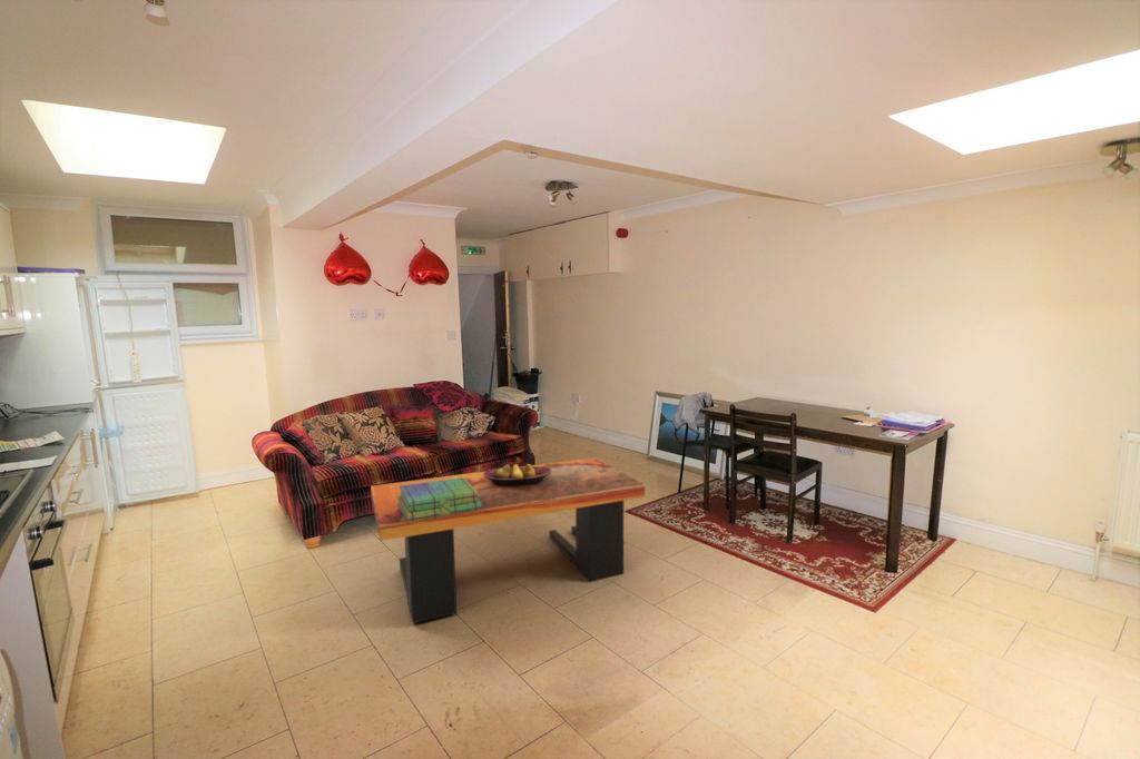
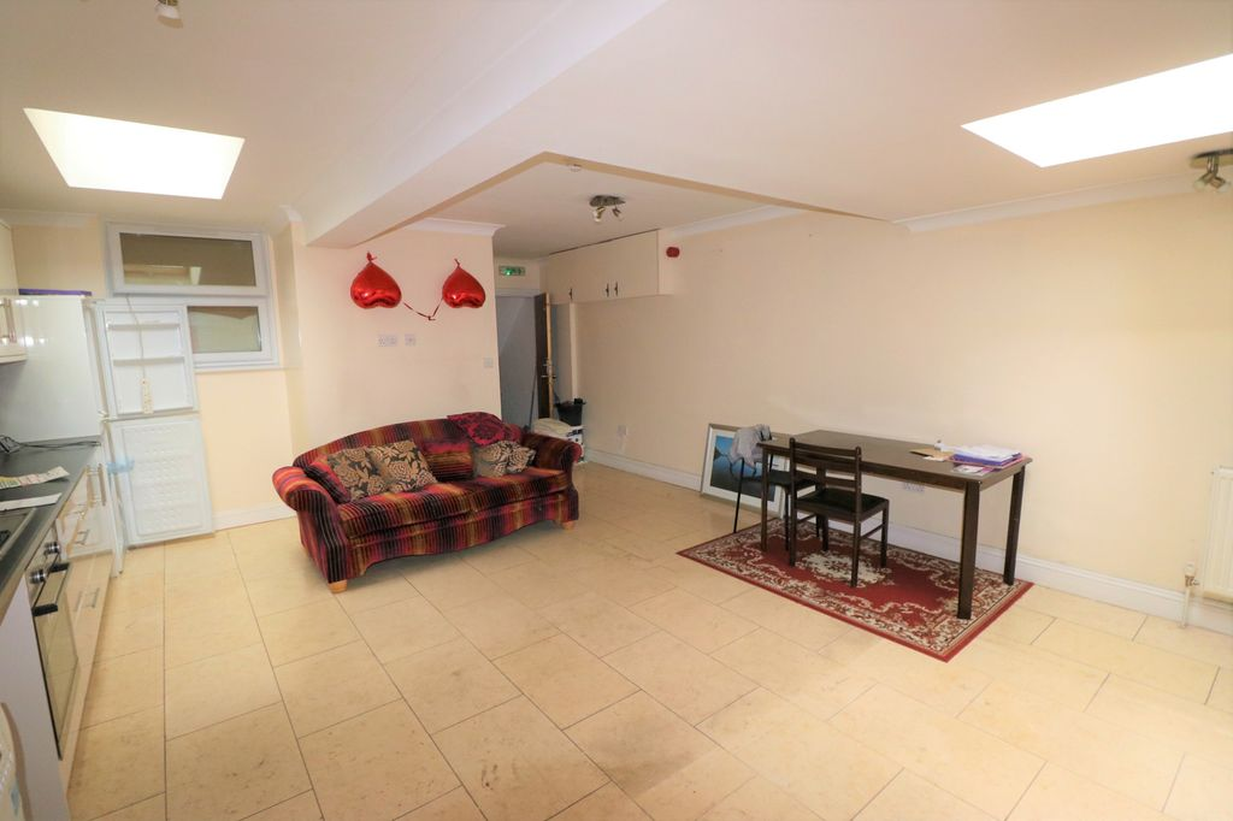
- fruit bowl (518, 472)
- coffee table (508, 519)
- stack of books (438, 496)
